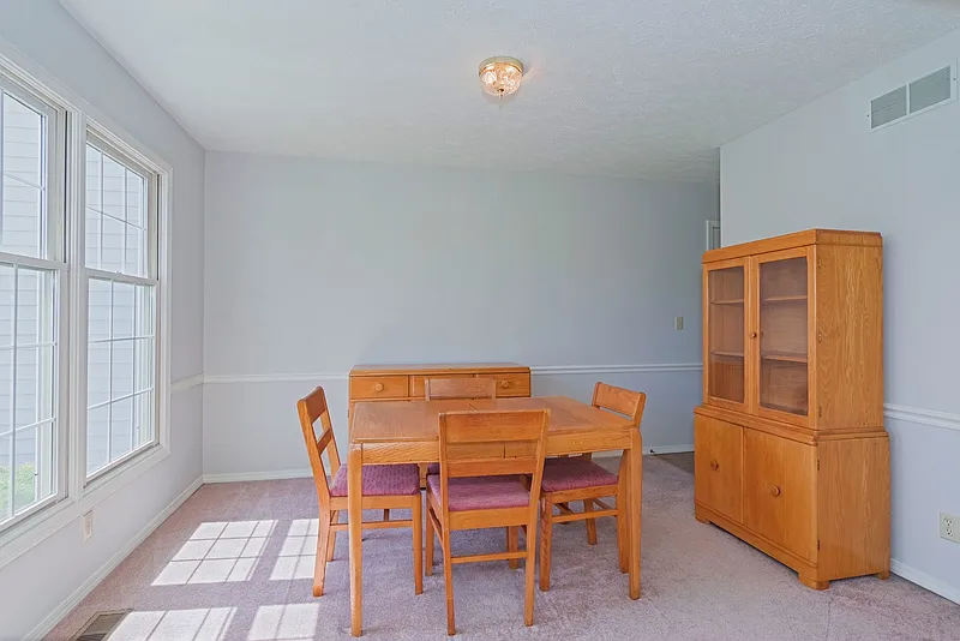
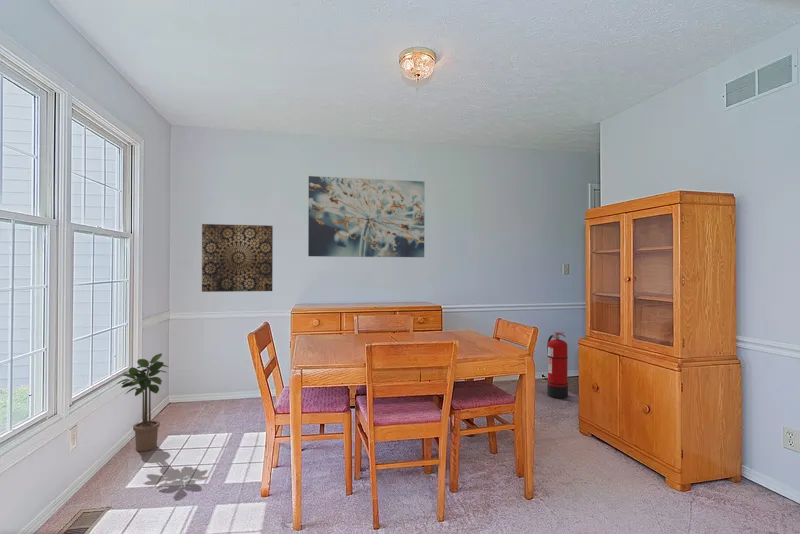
+ potted plant (143, 402)
+ wall art (237, 258)
+ wall art (367, 217)
+ fire extinguisher (556, 362)
